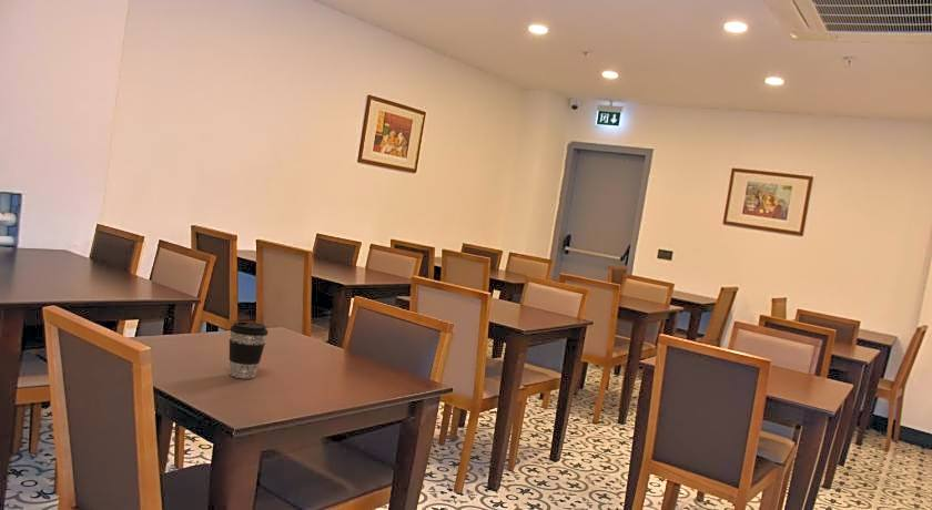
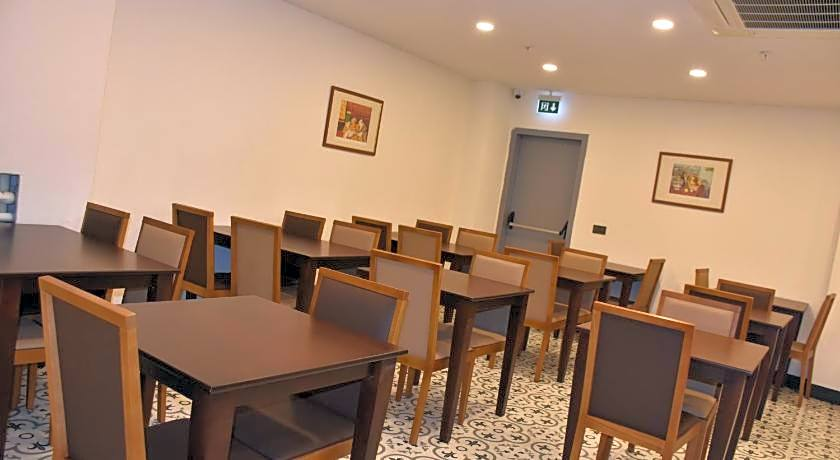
- coffee cup (245, 349)
